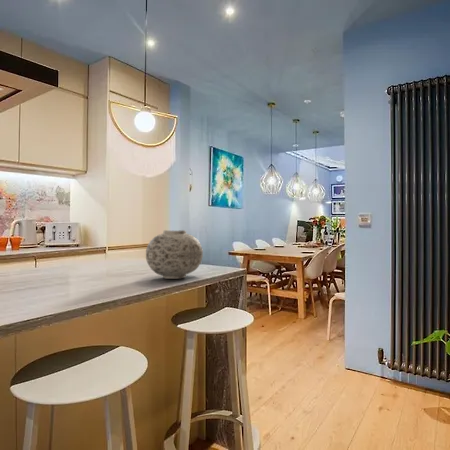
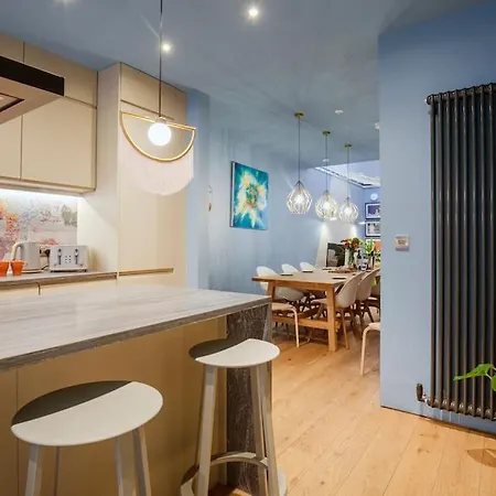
- vase (174, 253)
